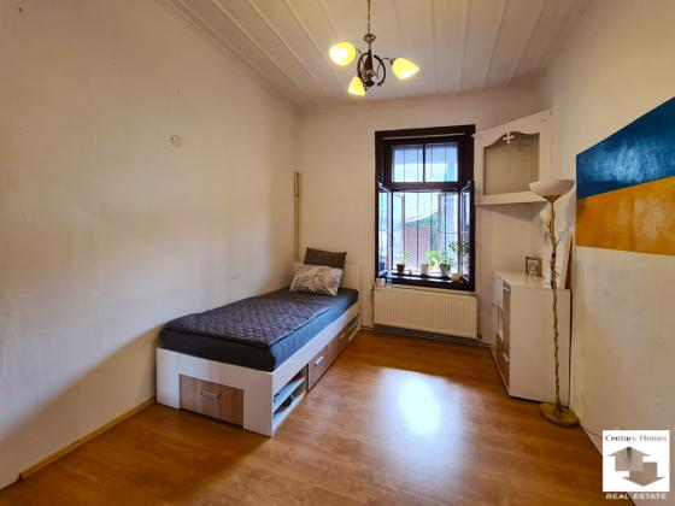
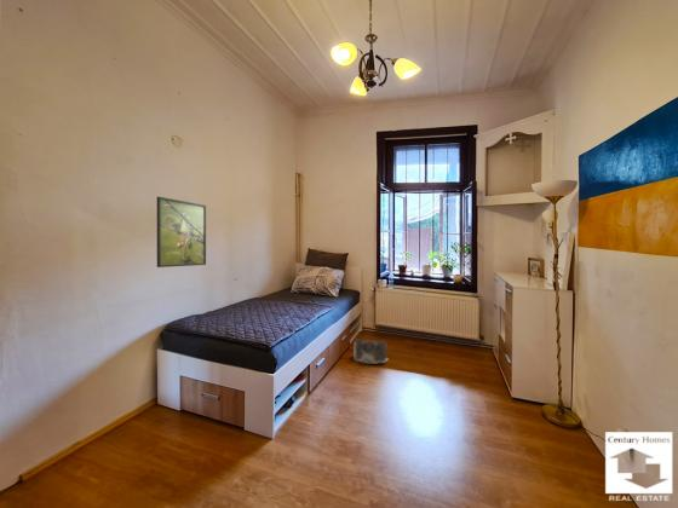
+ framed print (183, 233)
+ saddlebag (369, 350)
